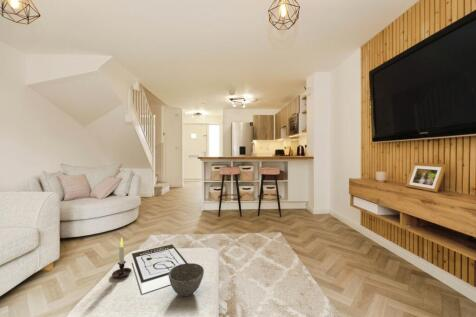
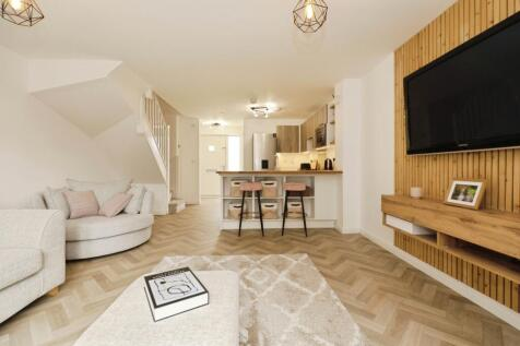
- bowl (186, 281)
- candle (121, 256)
